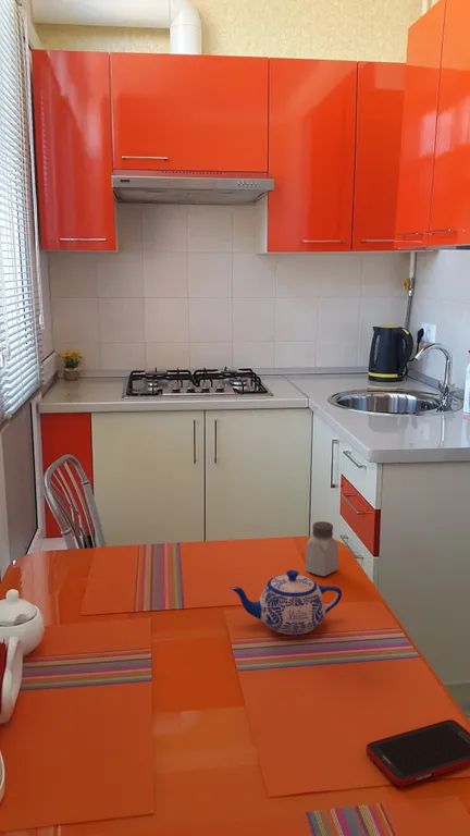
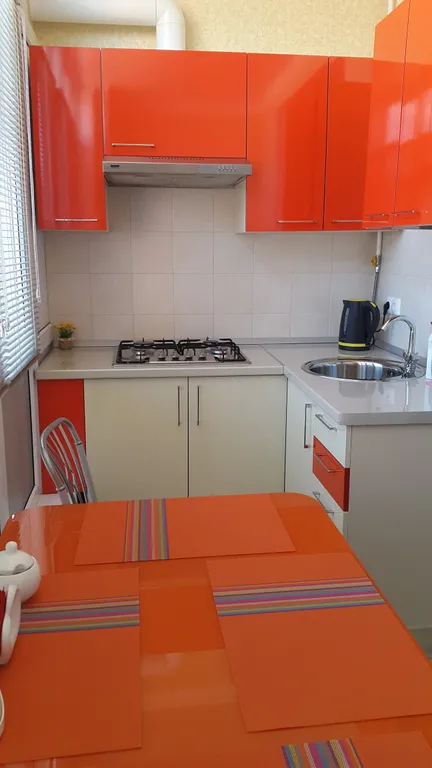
- cell phone (426, 751)
- saltshaker (322, 548)
- teapot (286, 598)
